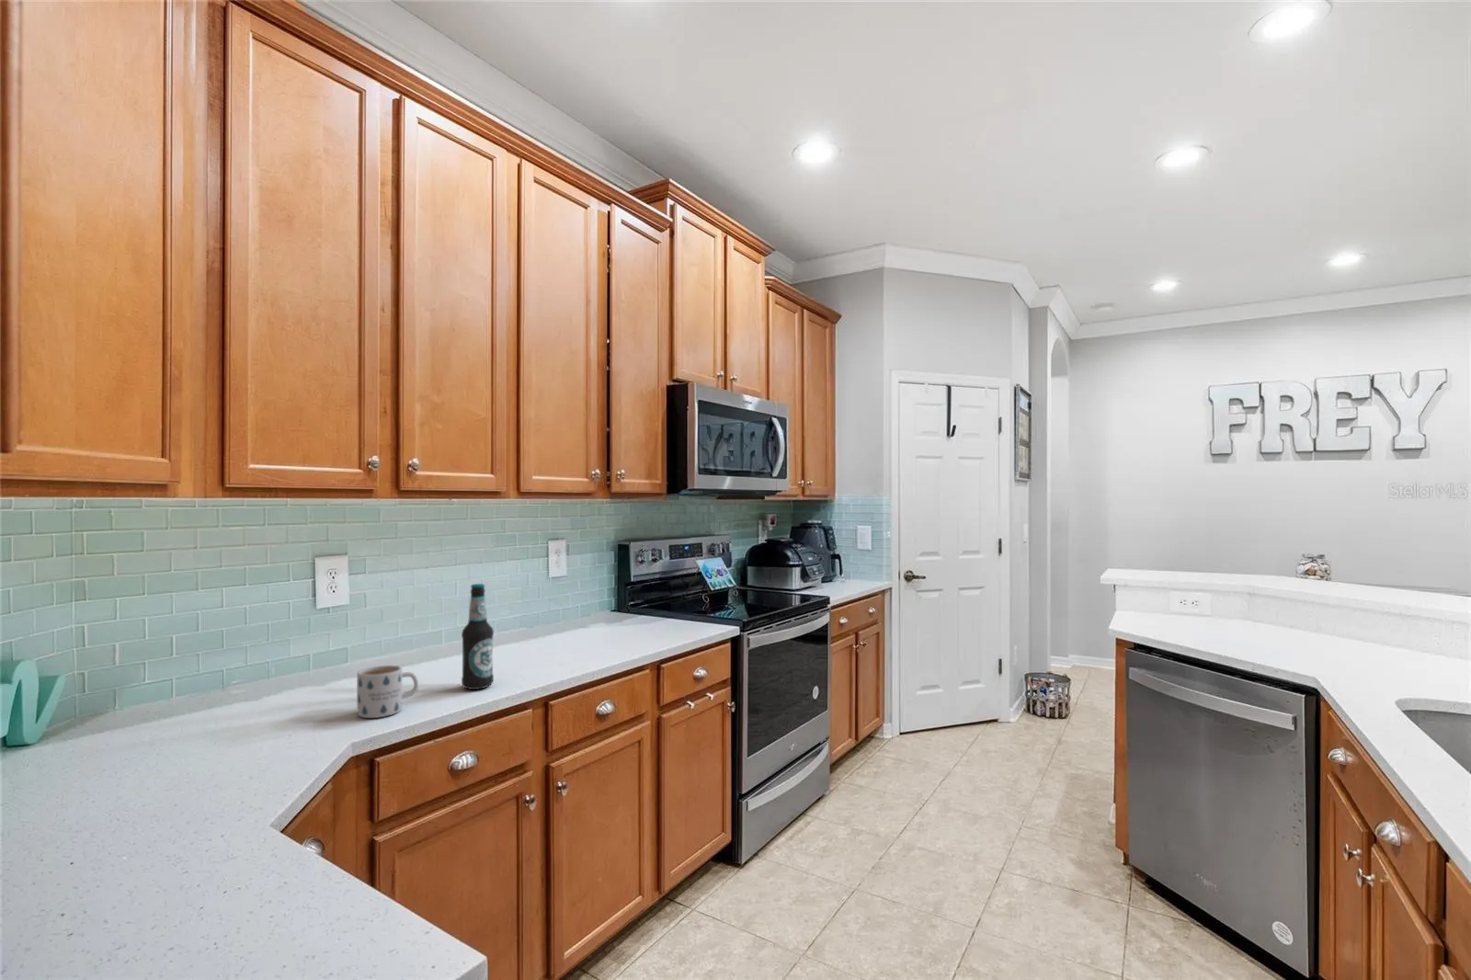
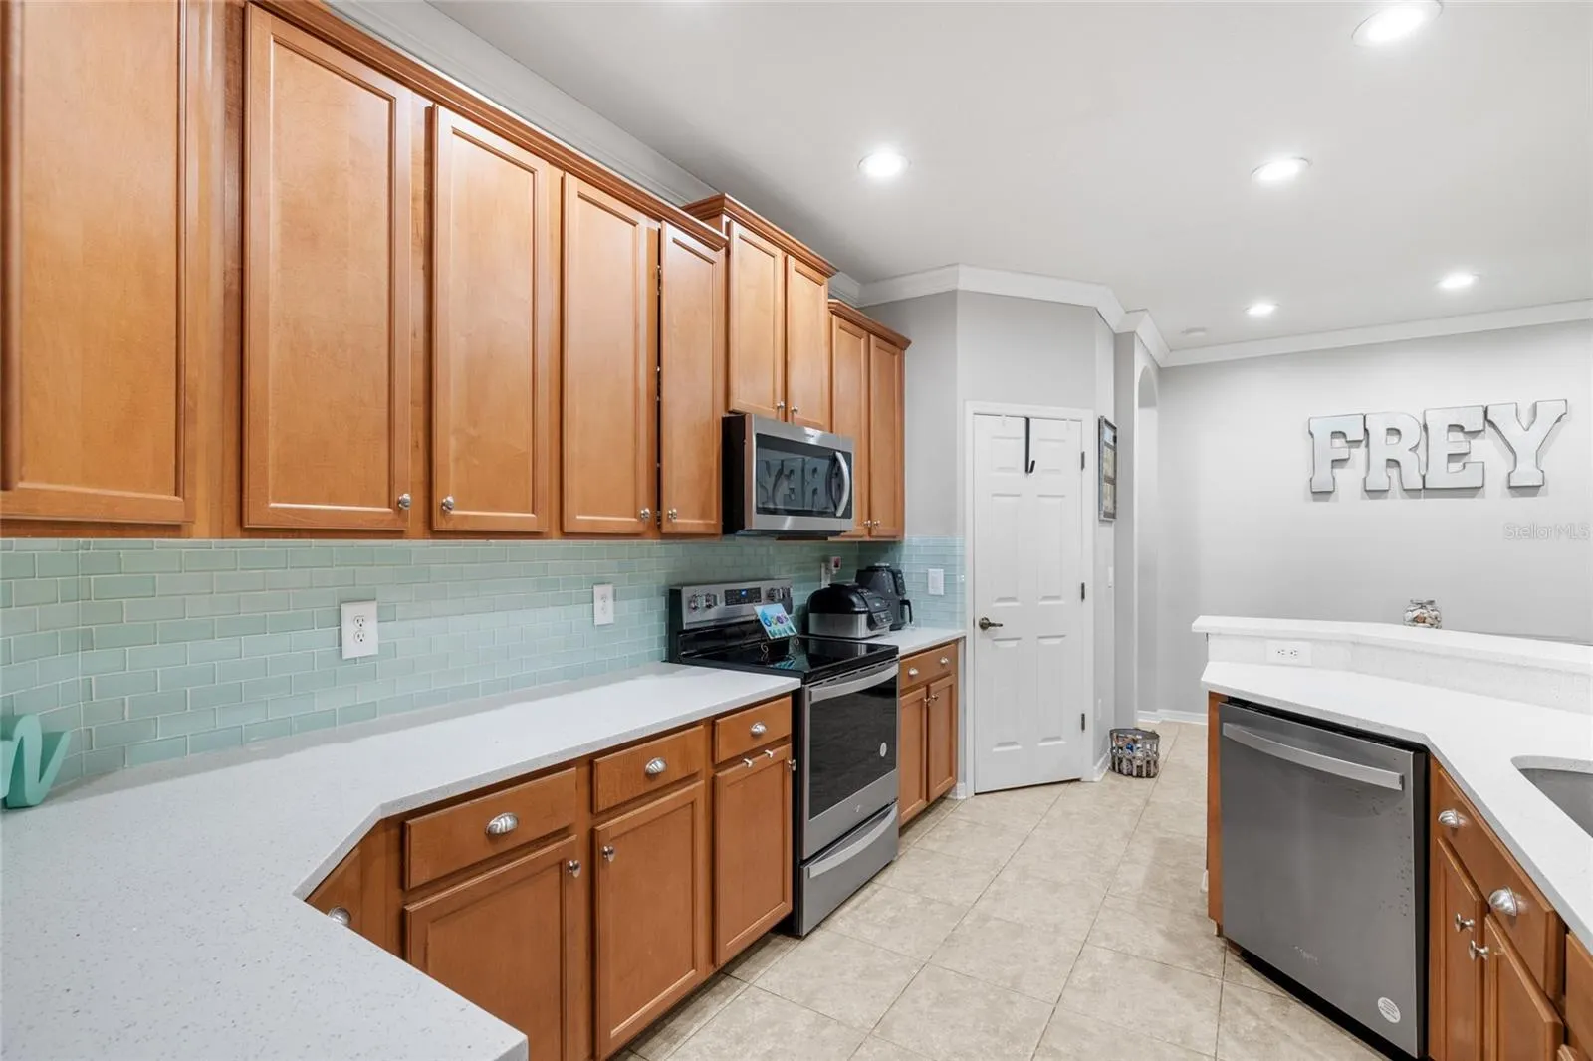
- bottle (477, 635)
- mug (388, 689)
